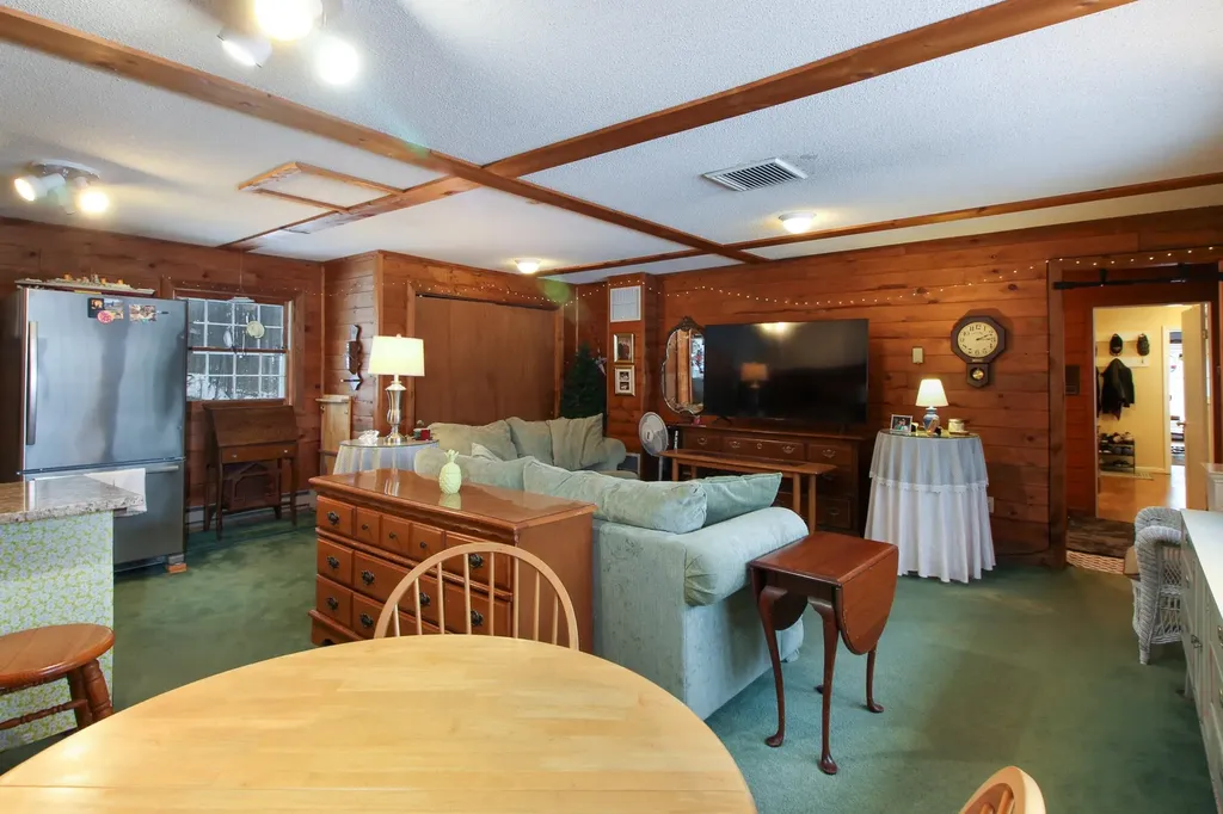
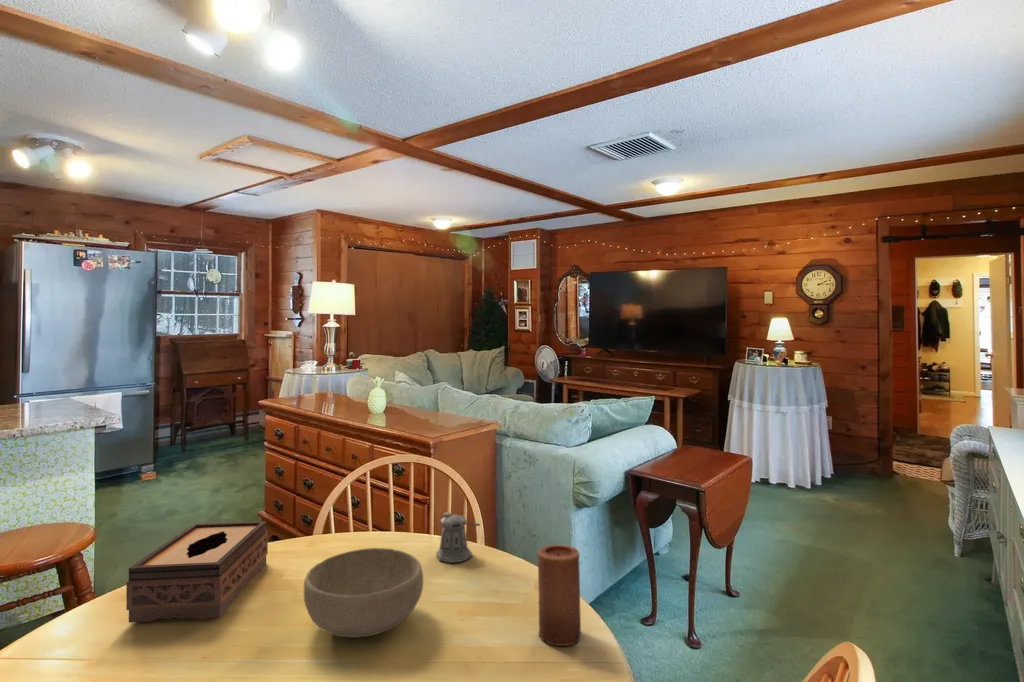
+ tissue box (205, 566)
+ pepper shaker (456, 535)
+ candle (559, 592)
+ bowl (365, 595)
